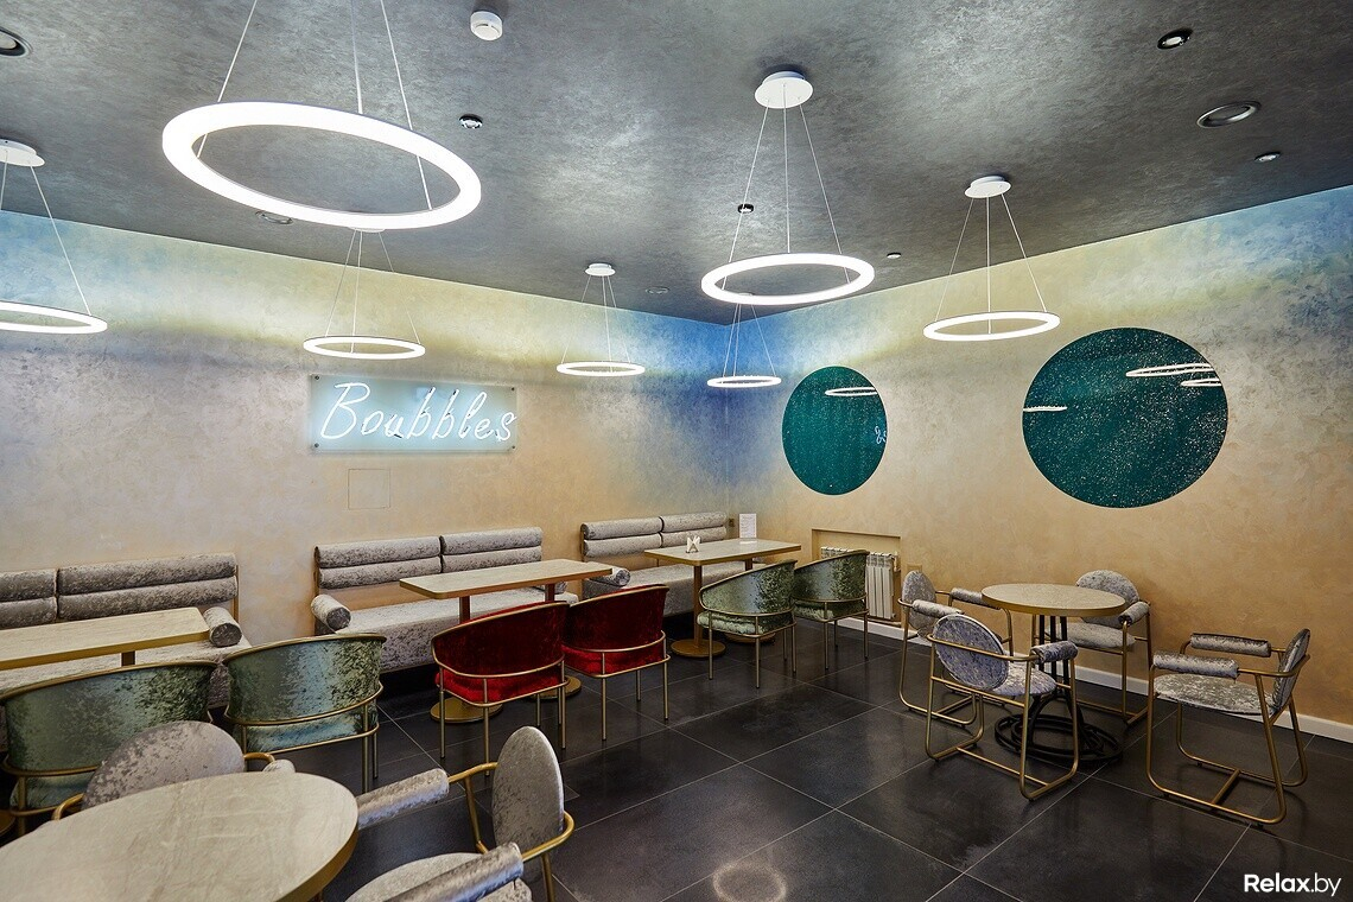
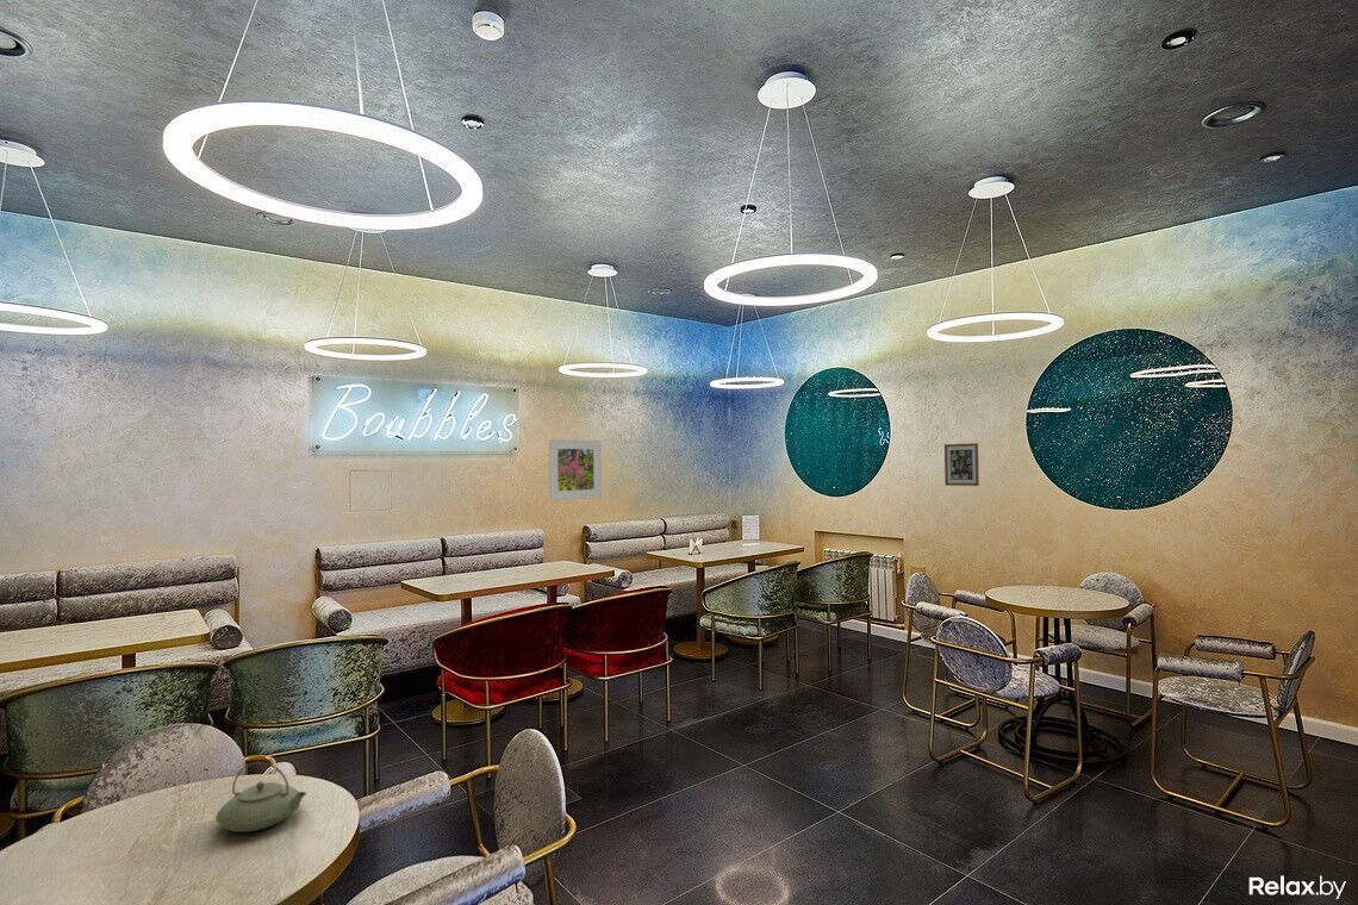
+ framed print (575, 469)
+ teapot (264, 791)
+ wall art (960, 464)
